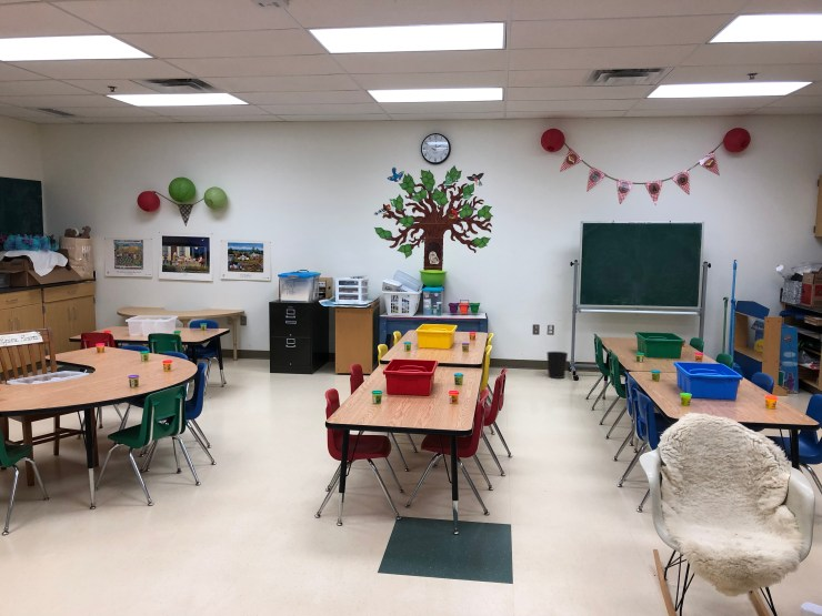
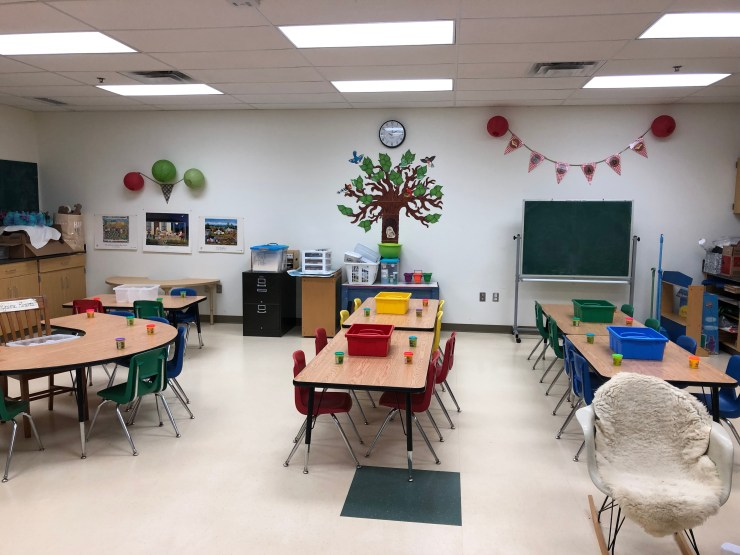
- wastebasket (557, 364)
